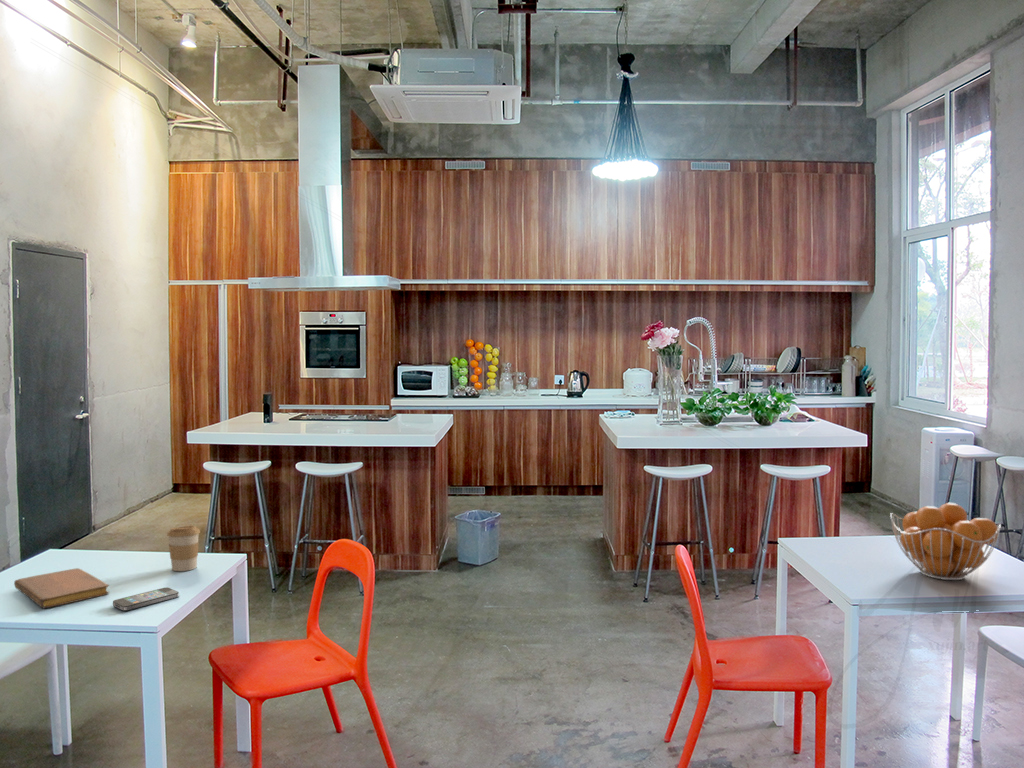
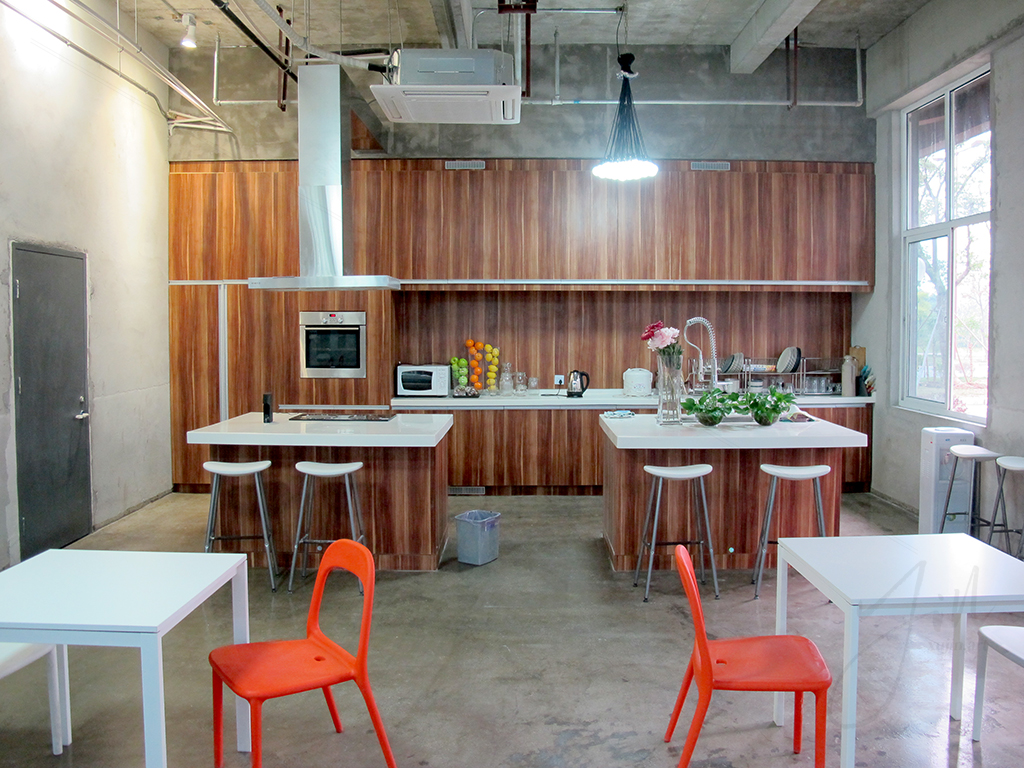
- coffee cup (183, 547)
- notebook (61, 586)
- smartphone (146, 598)
- fruit basket (943, 539)
